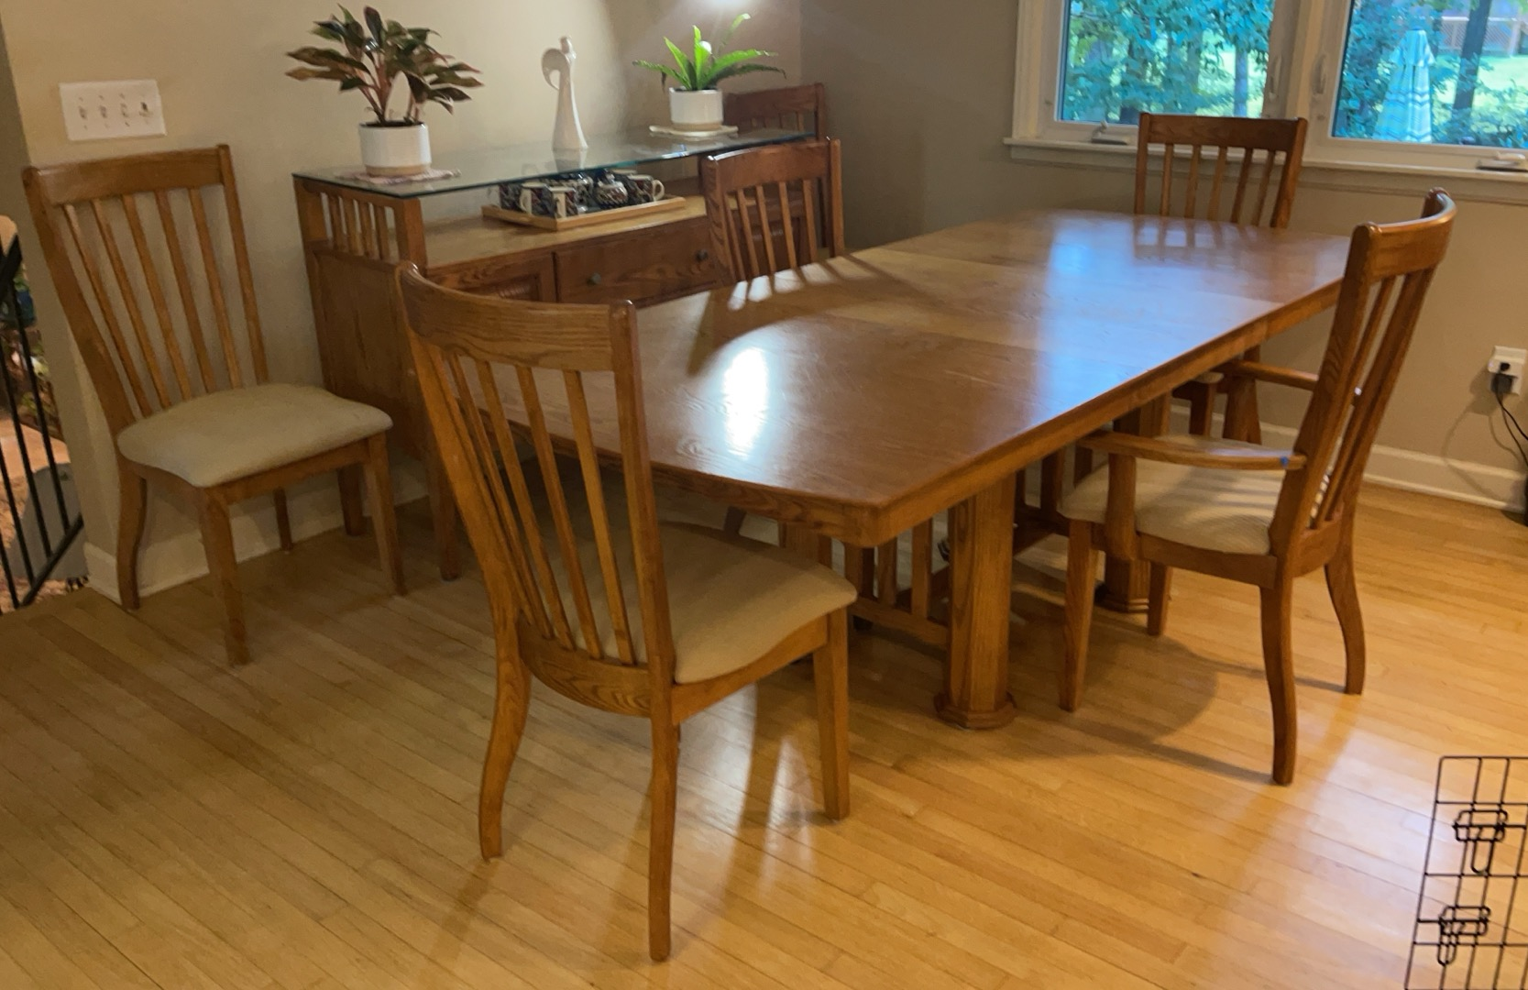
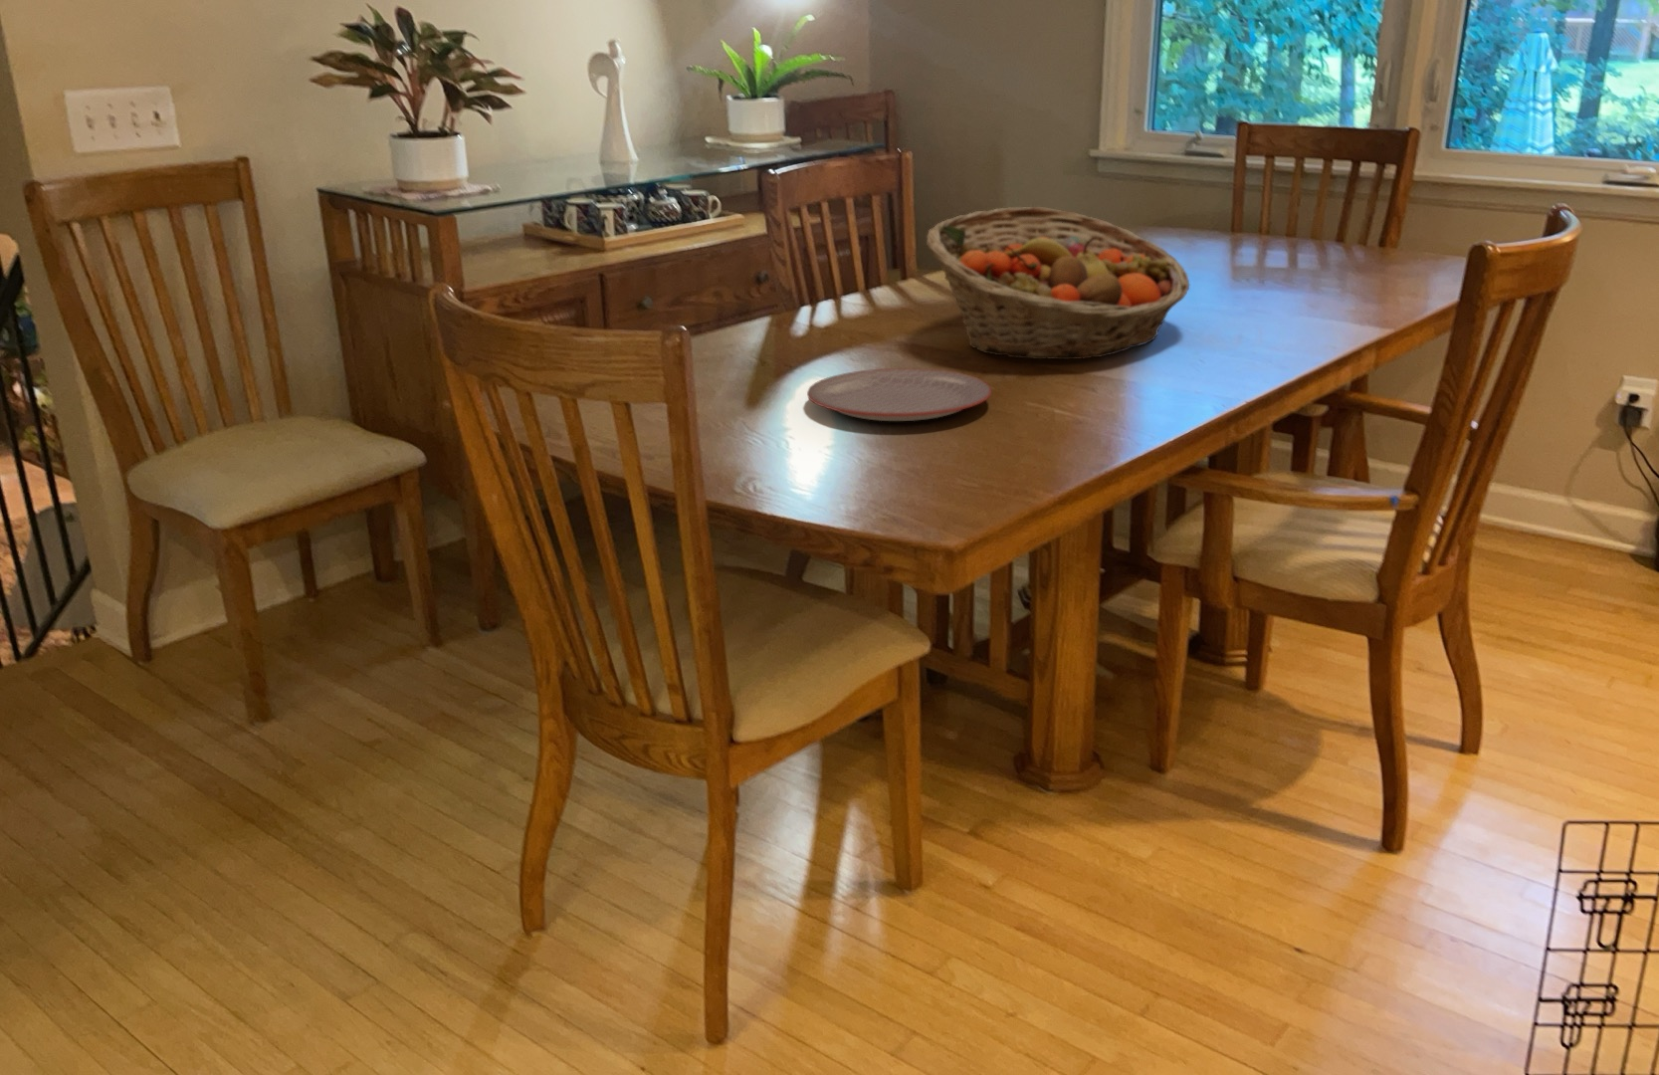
+ fruit basket (1057, 279)
+ plate (898, 397)
